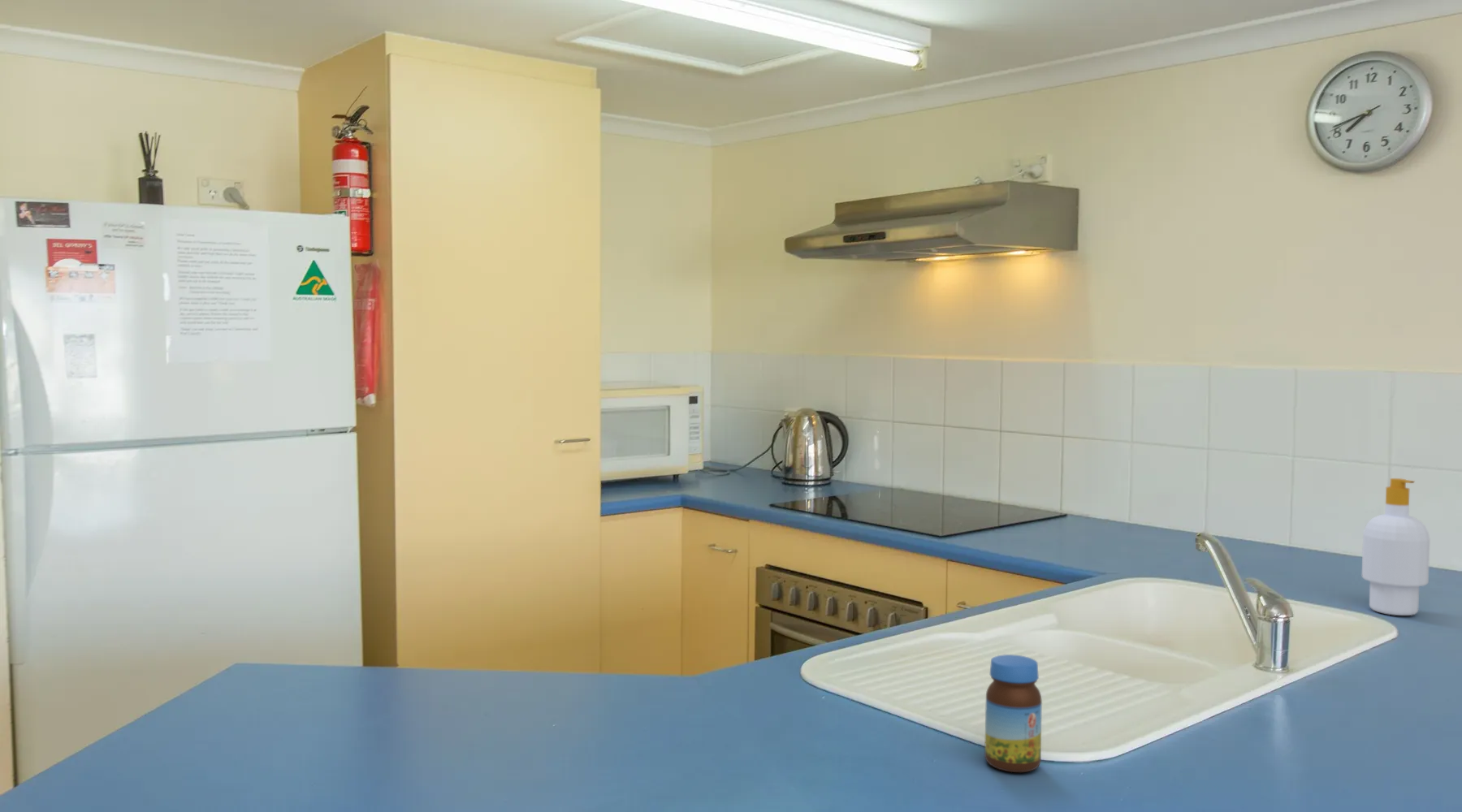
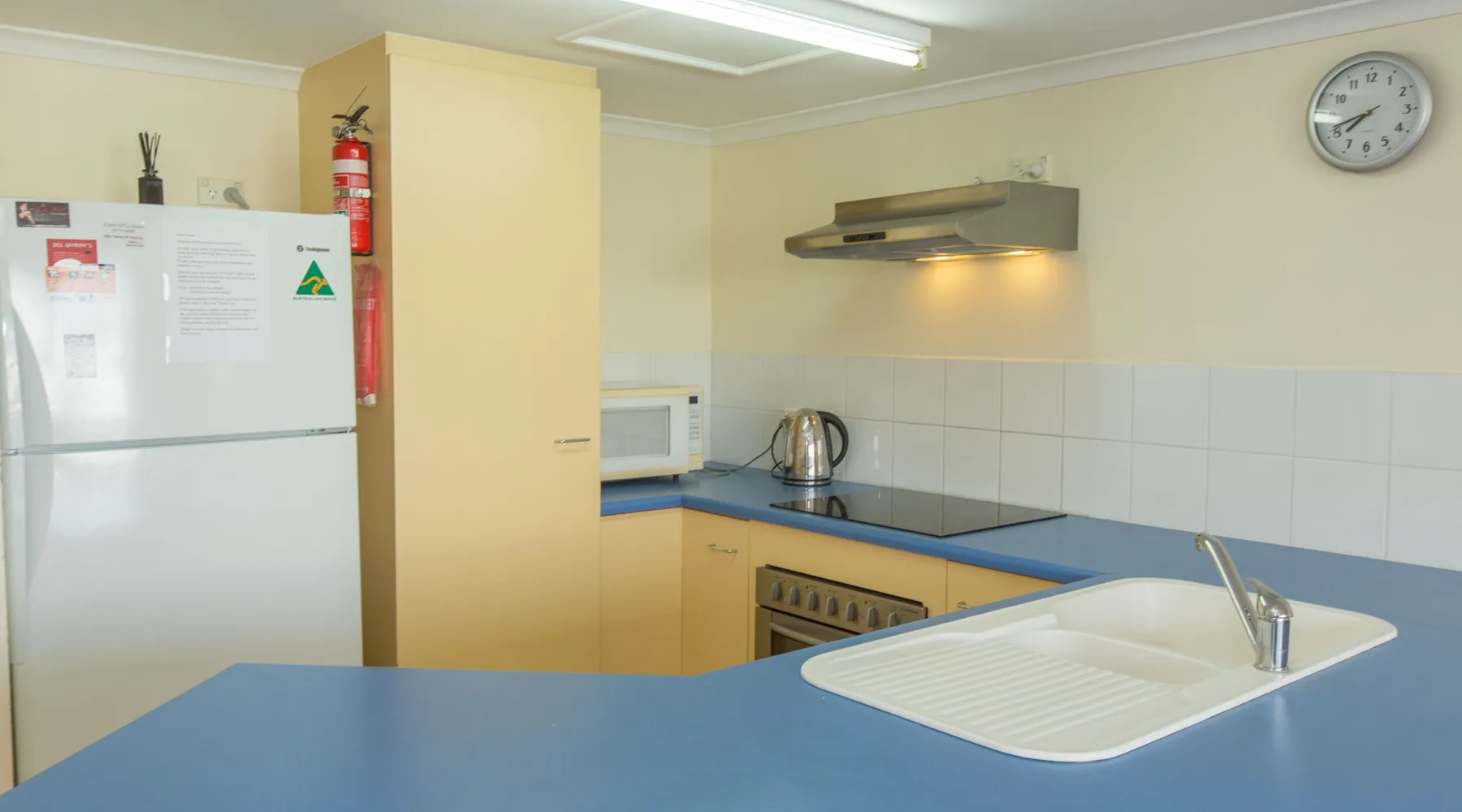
- soap bottle (1395, 545)
- jar (1013, 710)
